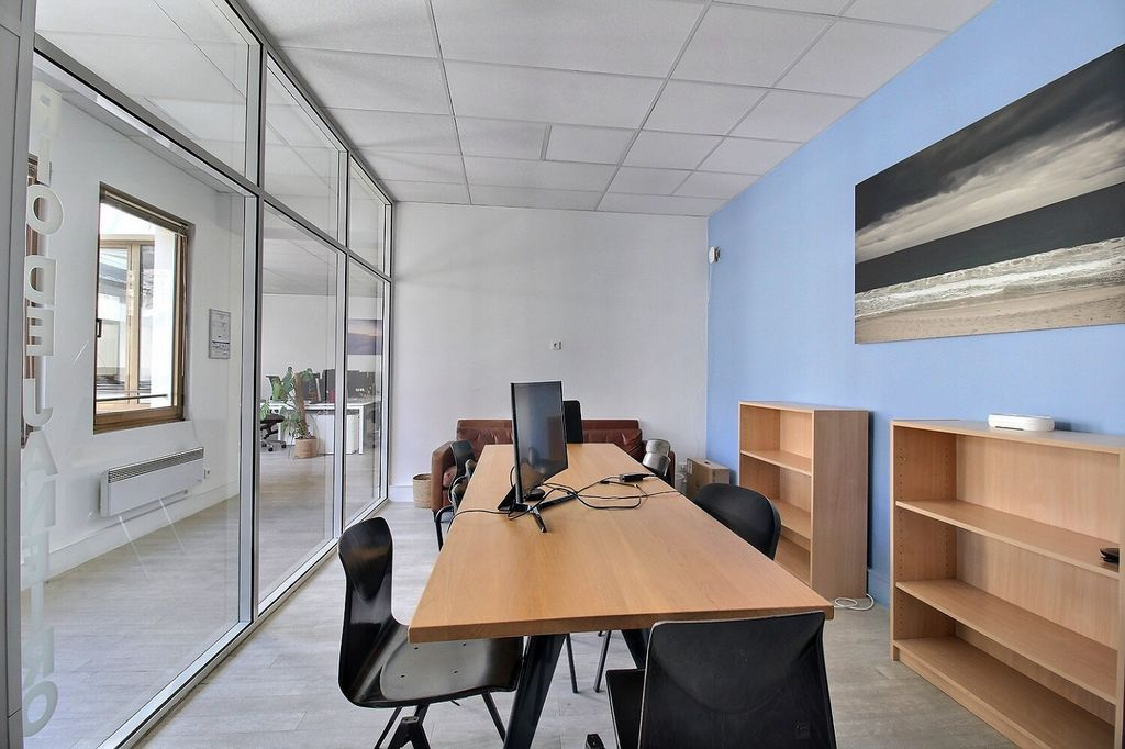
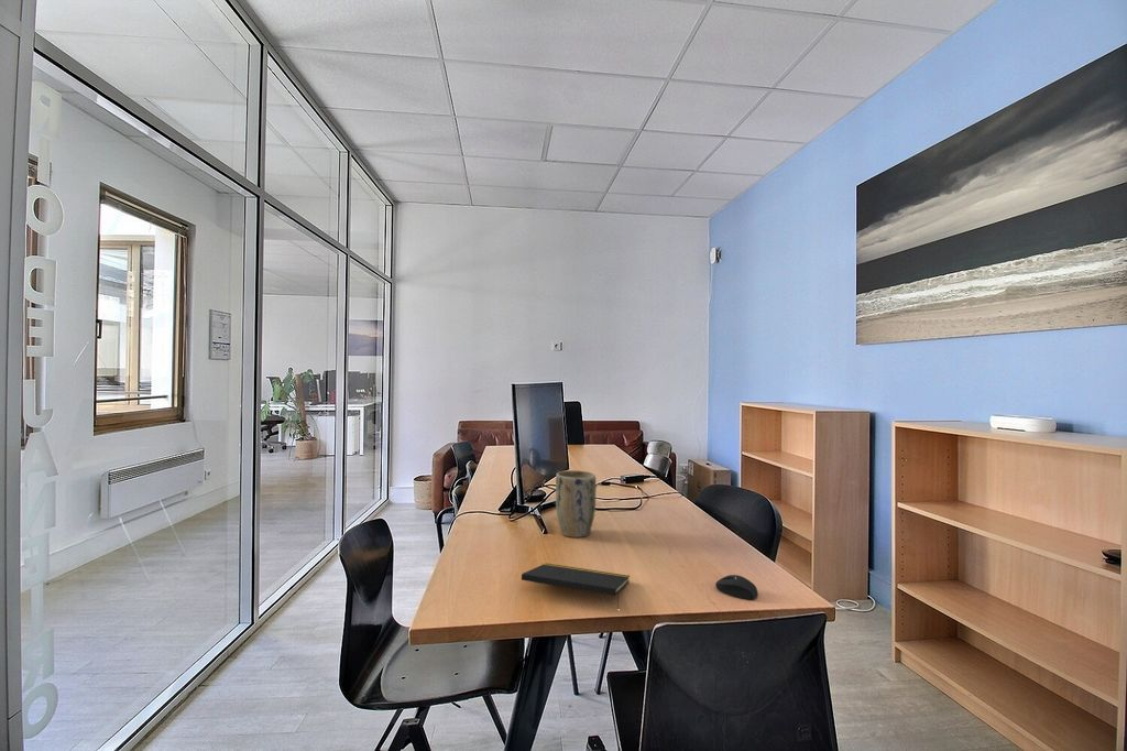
+ notepad (577, 577)
+ plant pot (575, 503)
+ mouse (736, 585)
